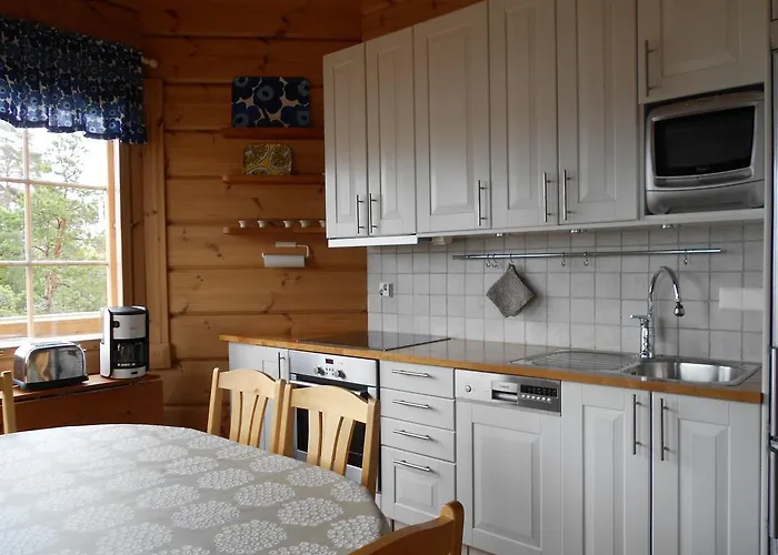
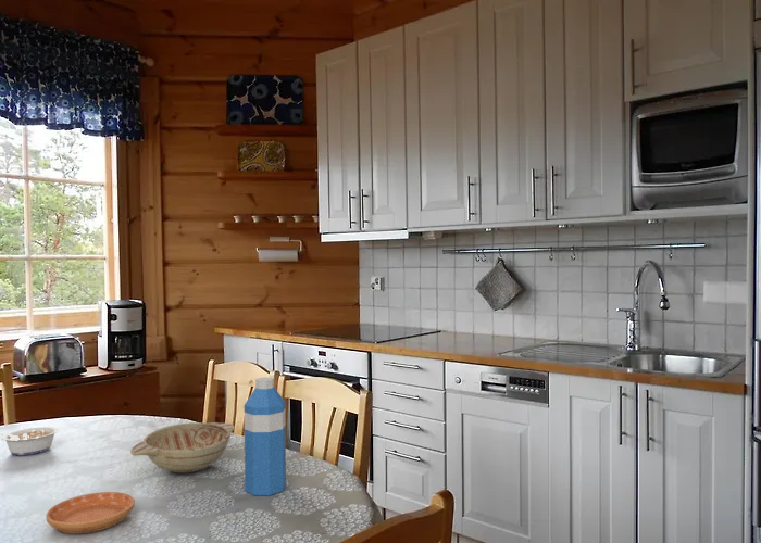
+ legume (28, 440)
+ decorative bowl (187, 450)
+ water bottle (264, 433)
+ saucer (91, 513)
